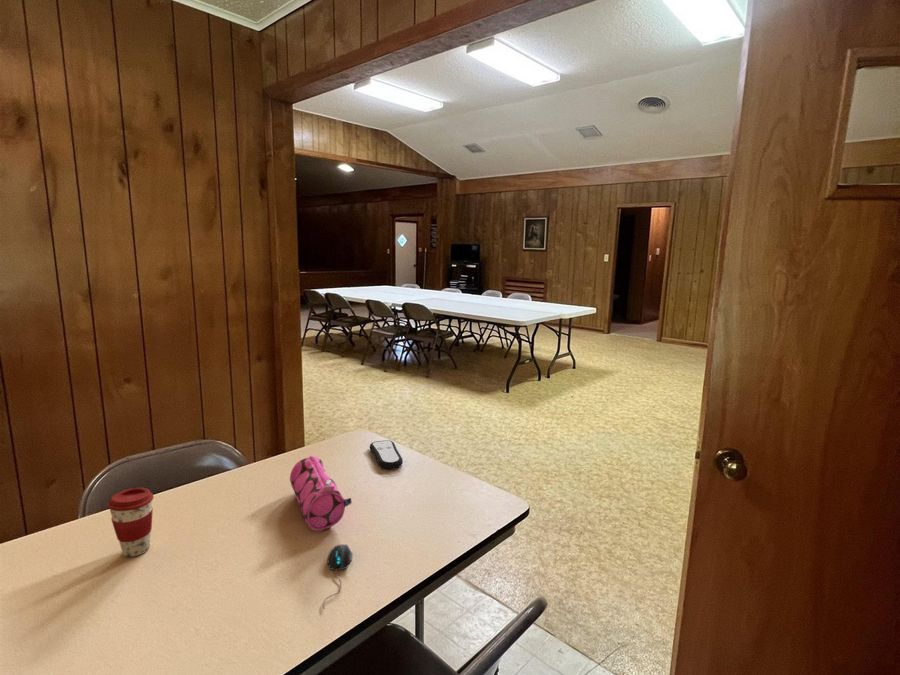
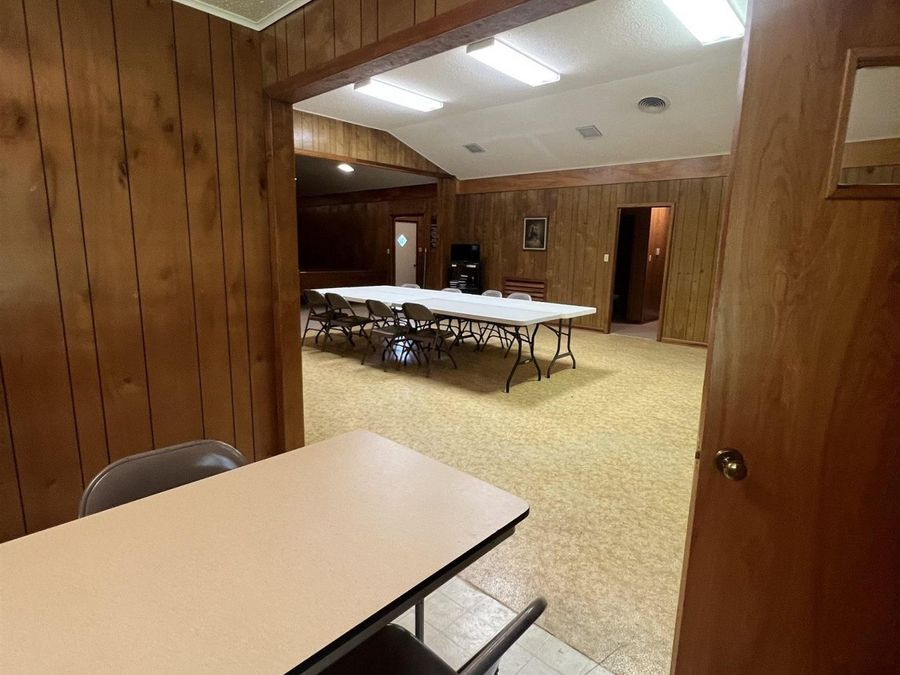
- pencil case (316, 488)
- remote control (386, 453)
- mouse (333, 569)
- coffee cup (133, 522)
